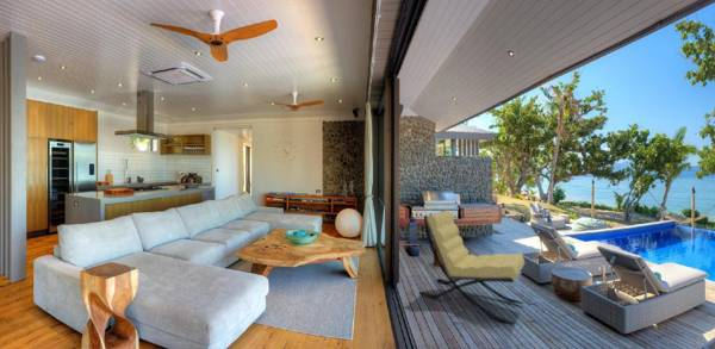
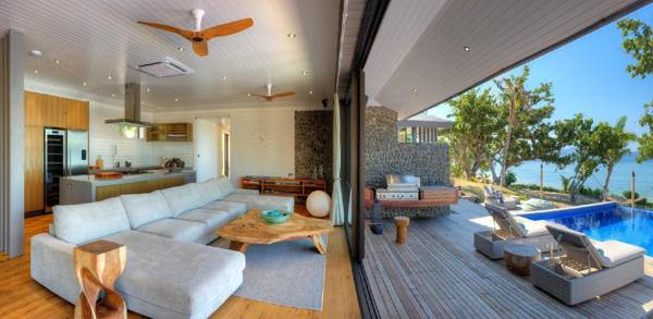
- lounge chair (470, 257)
